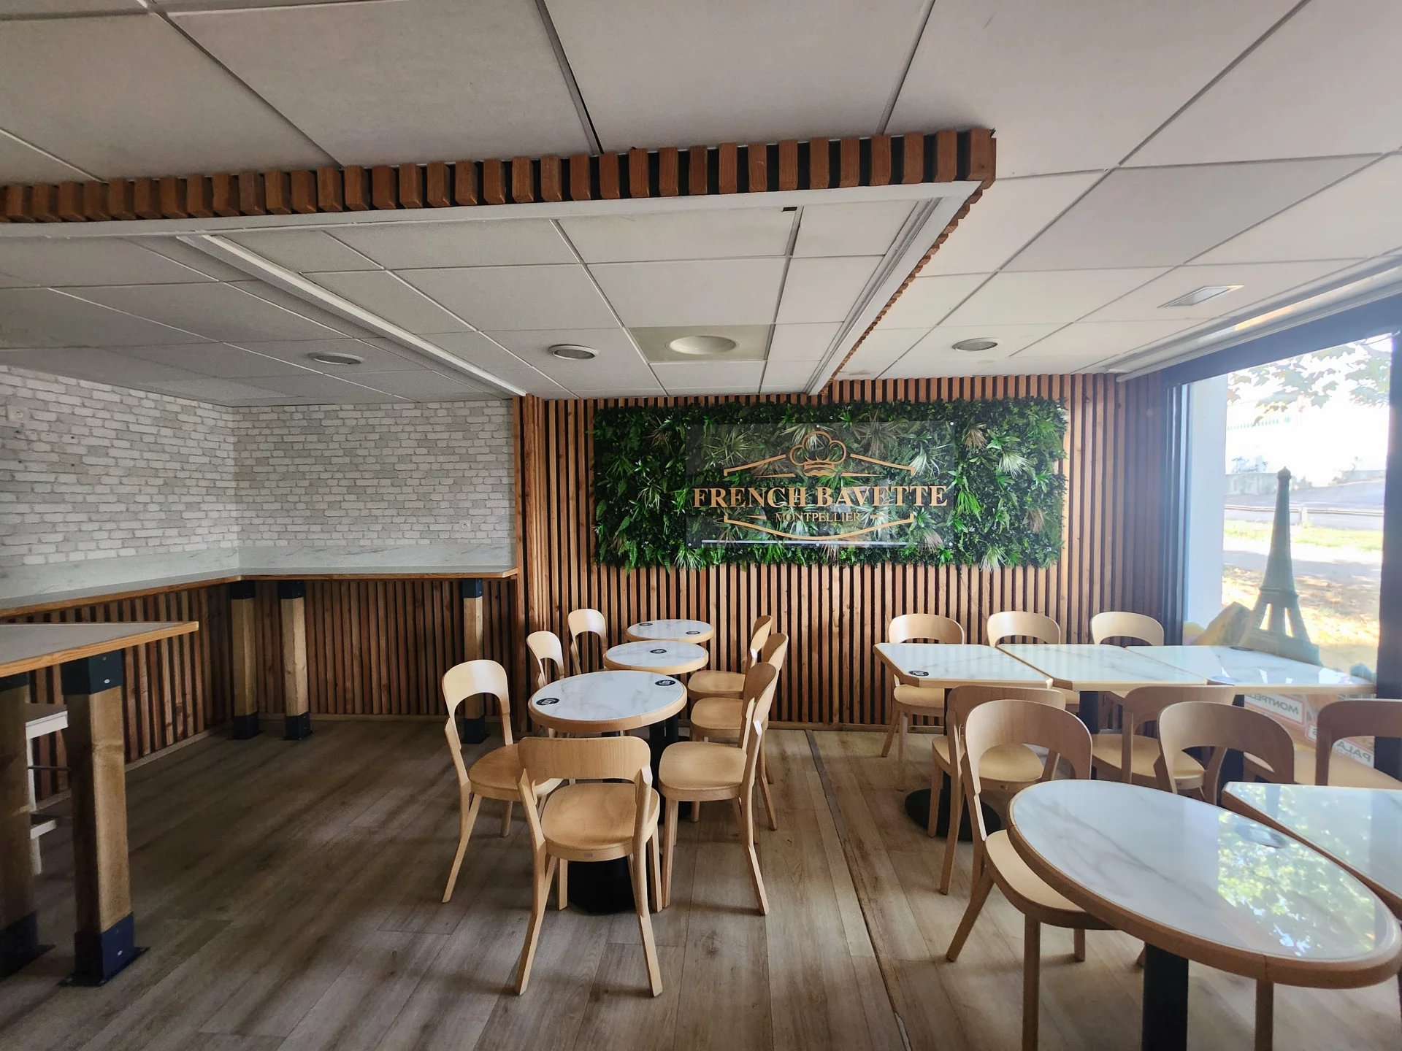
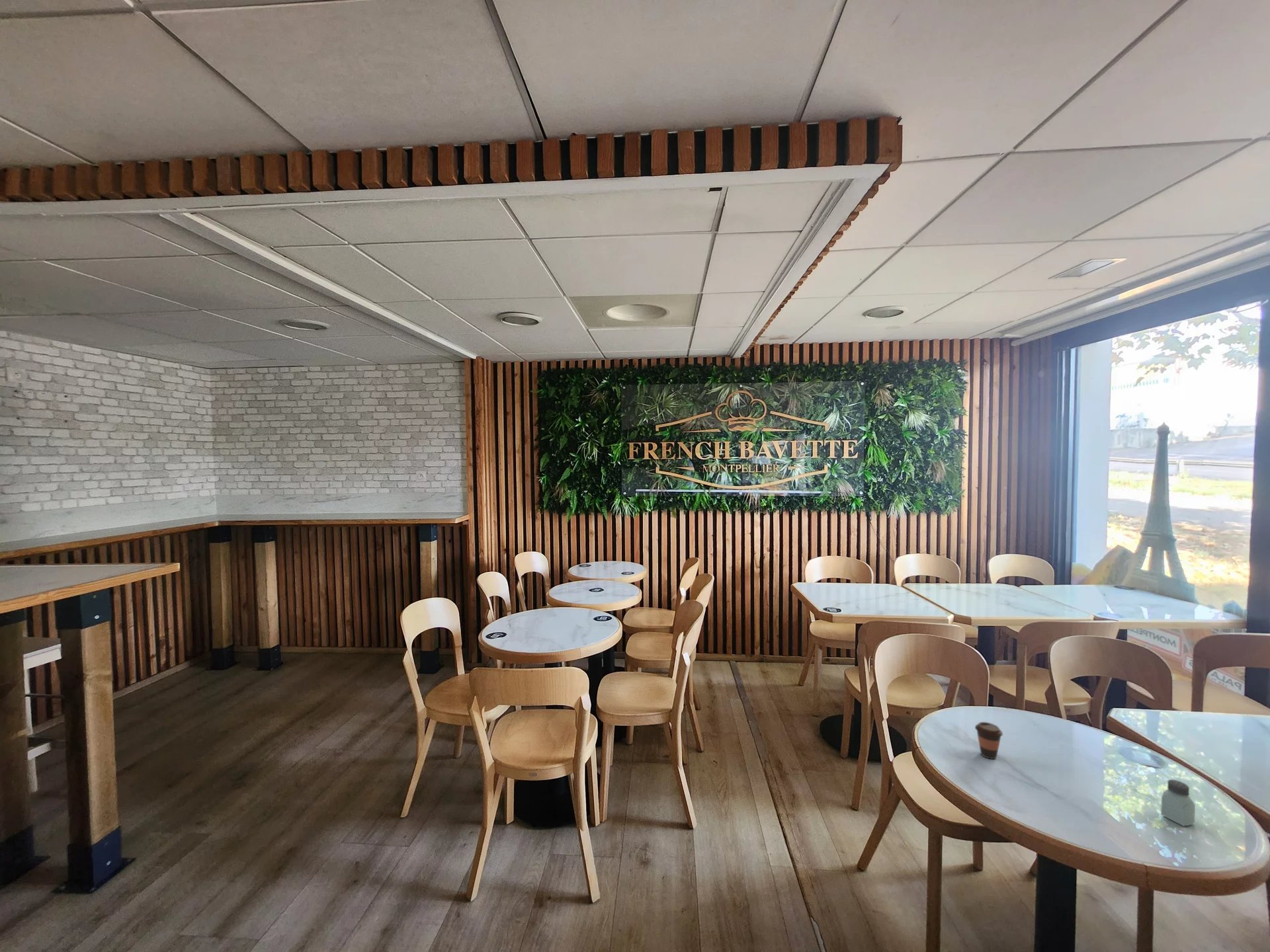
+ coffee cup (988, 740)
+ saltshaker (1177, 801)
